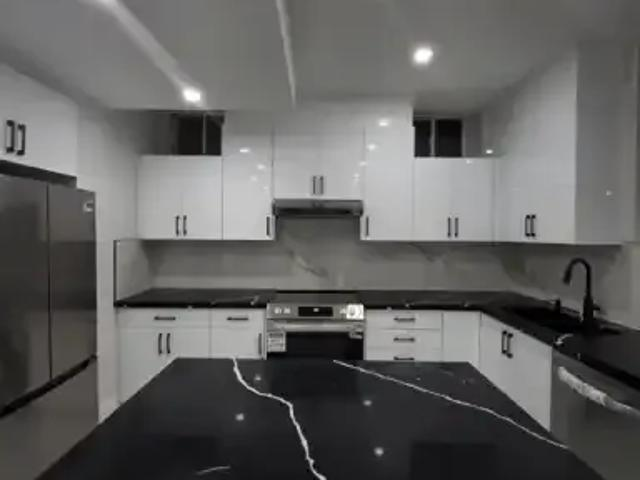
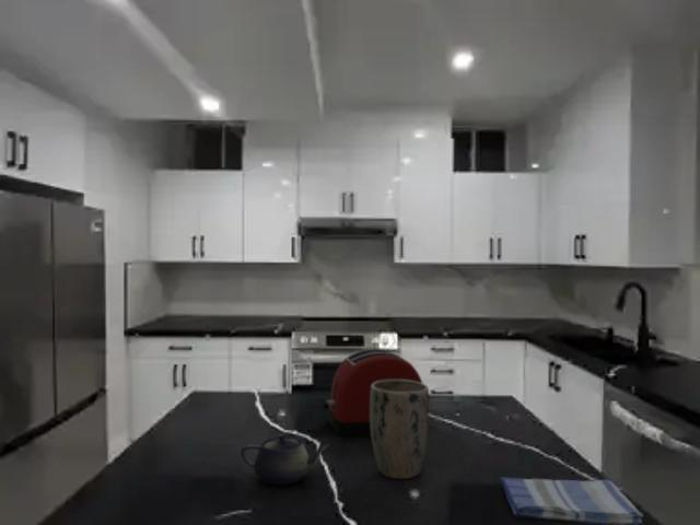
+ plant pot (398, 428)
+ dish towel (565, 497)
+ toaster (371, 385)
+ teapot (284, 456)
